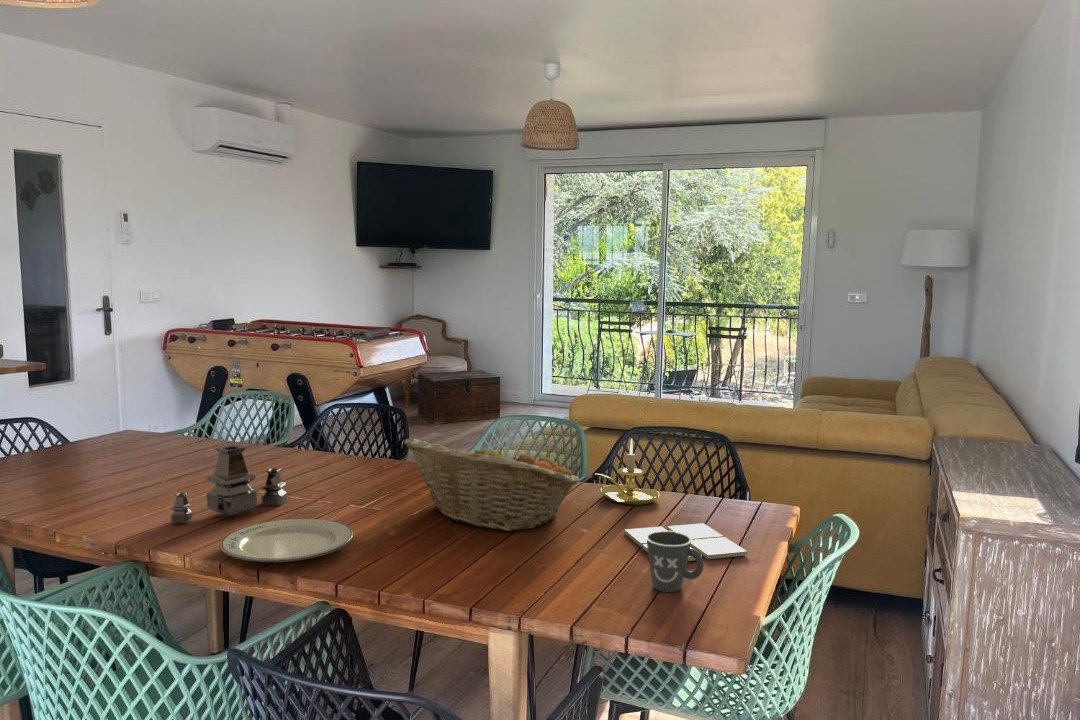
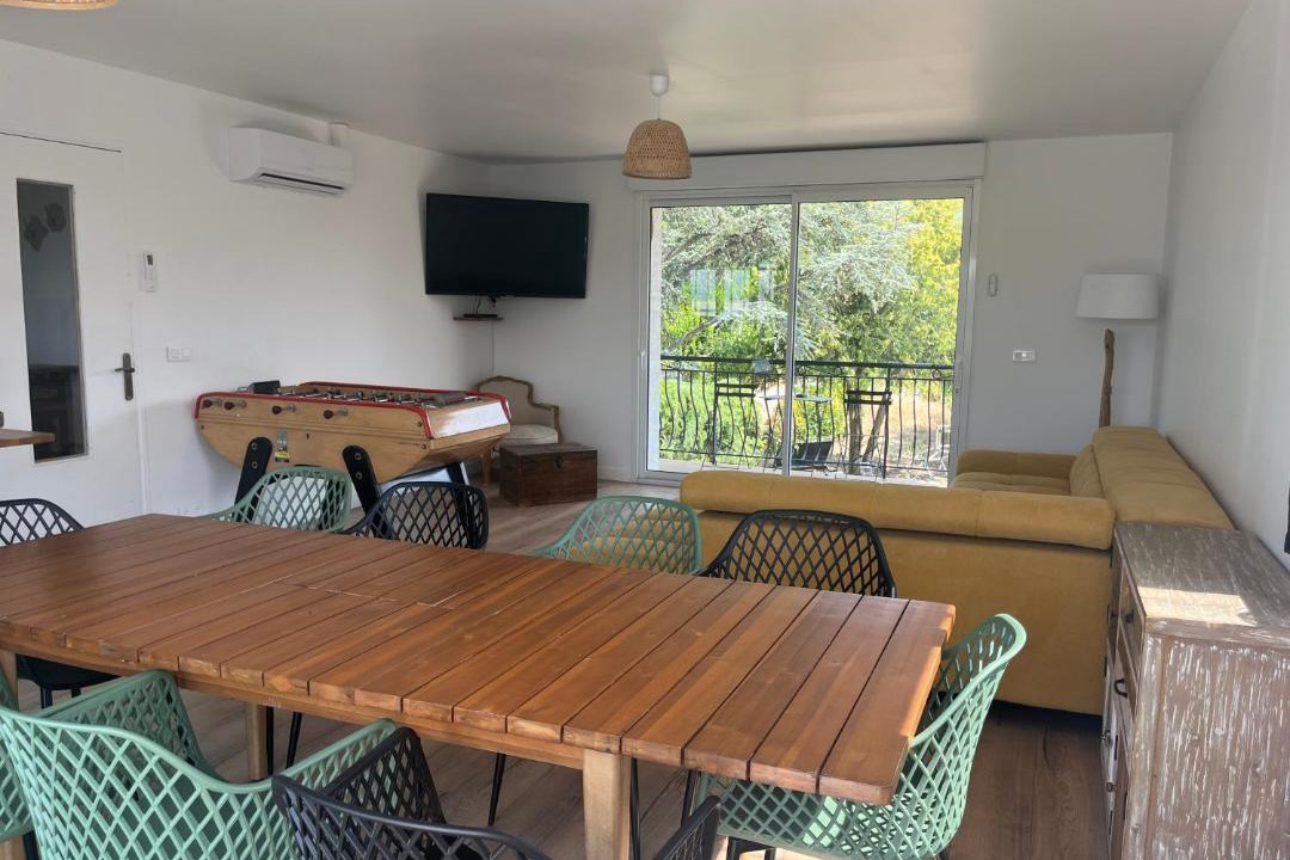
- candle holder (626, 468)
- drink coaster (687, 535)
- mug (674, 563)
- chinaware (288, 542)
- vase (232, 479)
- fruit basket (489, 475)
